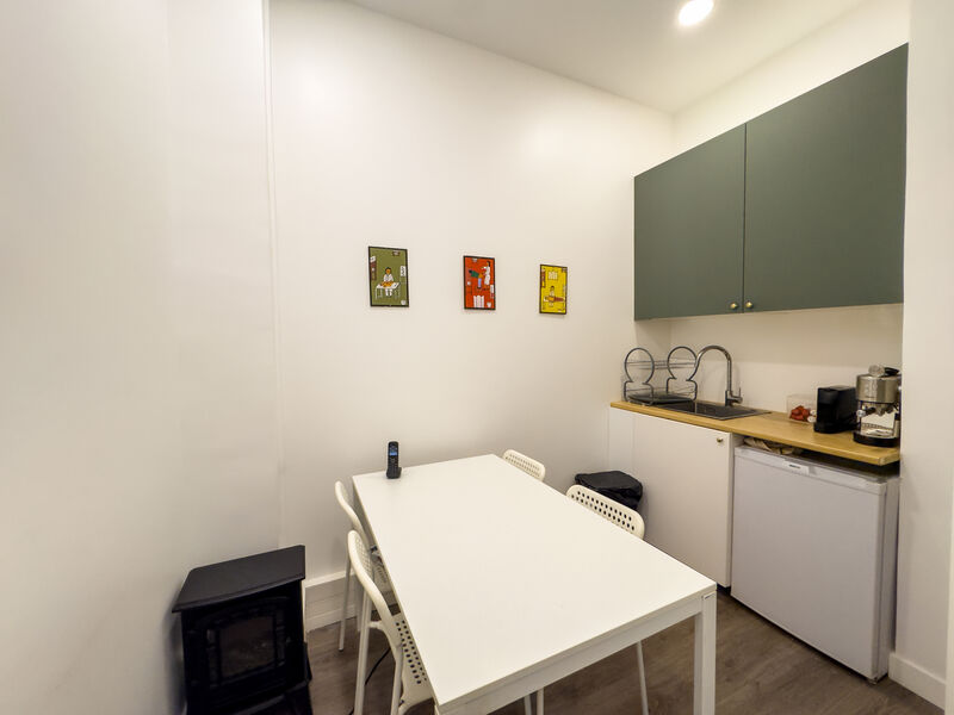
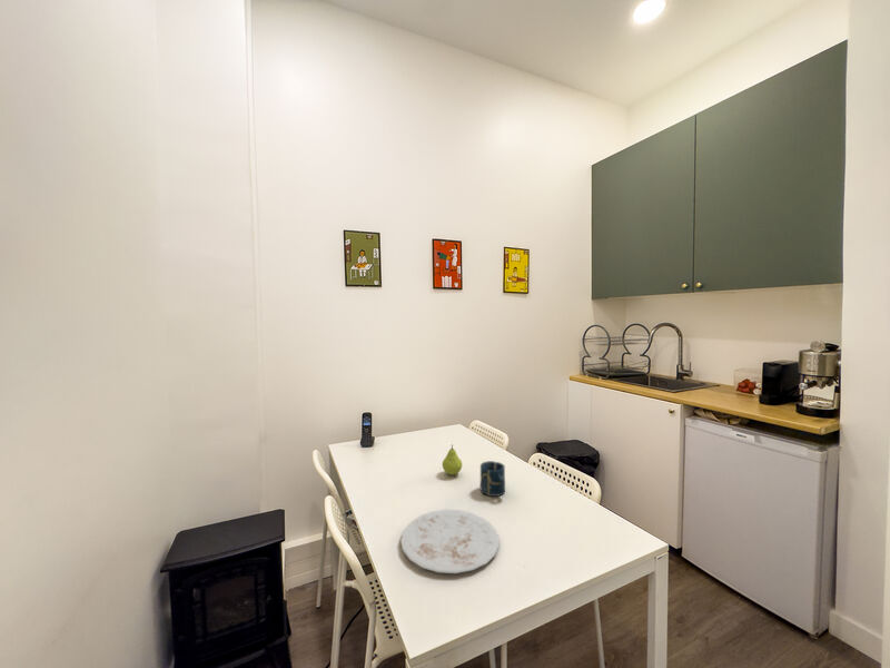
+ plate (449, 538)
+ fruit (452, 459)
+ cup (494, 480)
